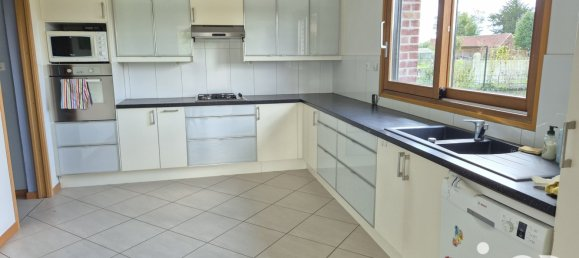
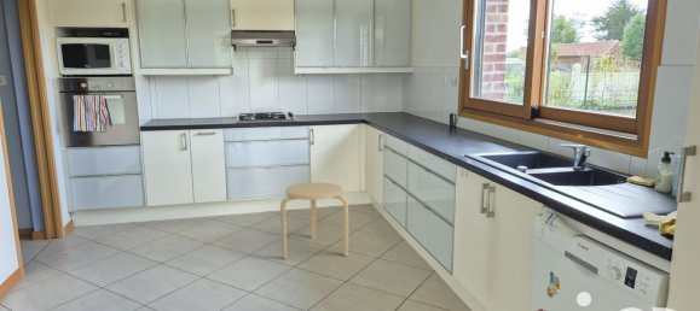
+ stool (311, 219)
